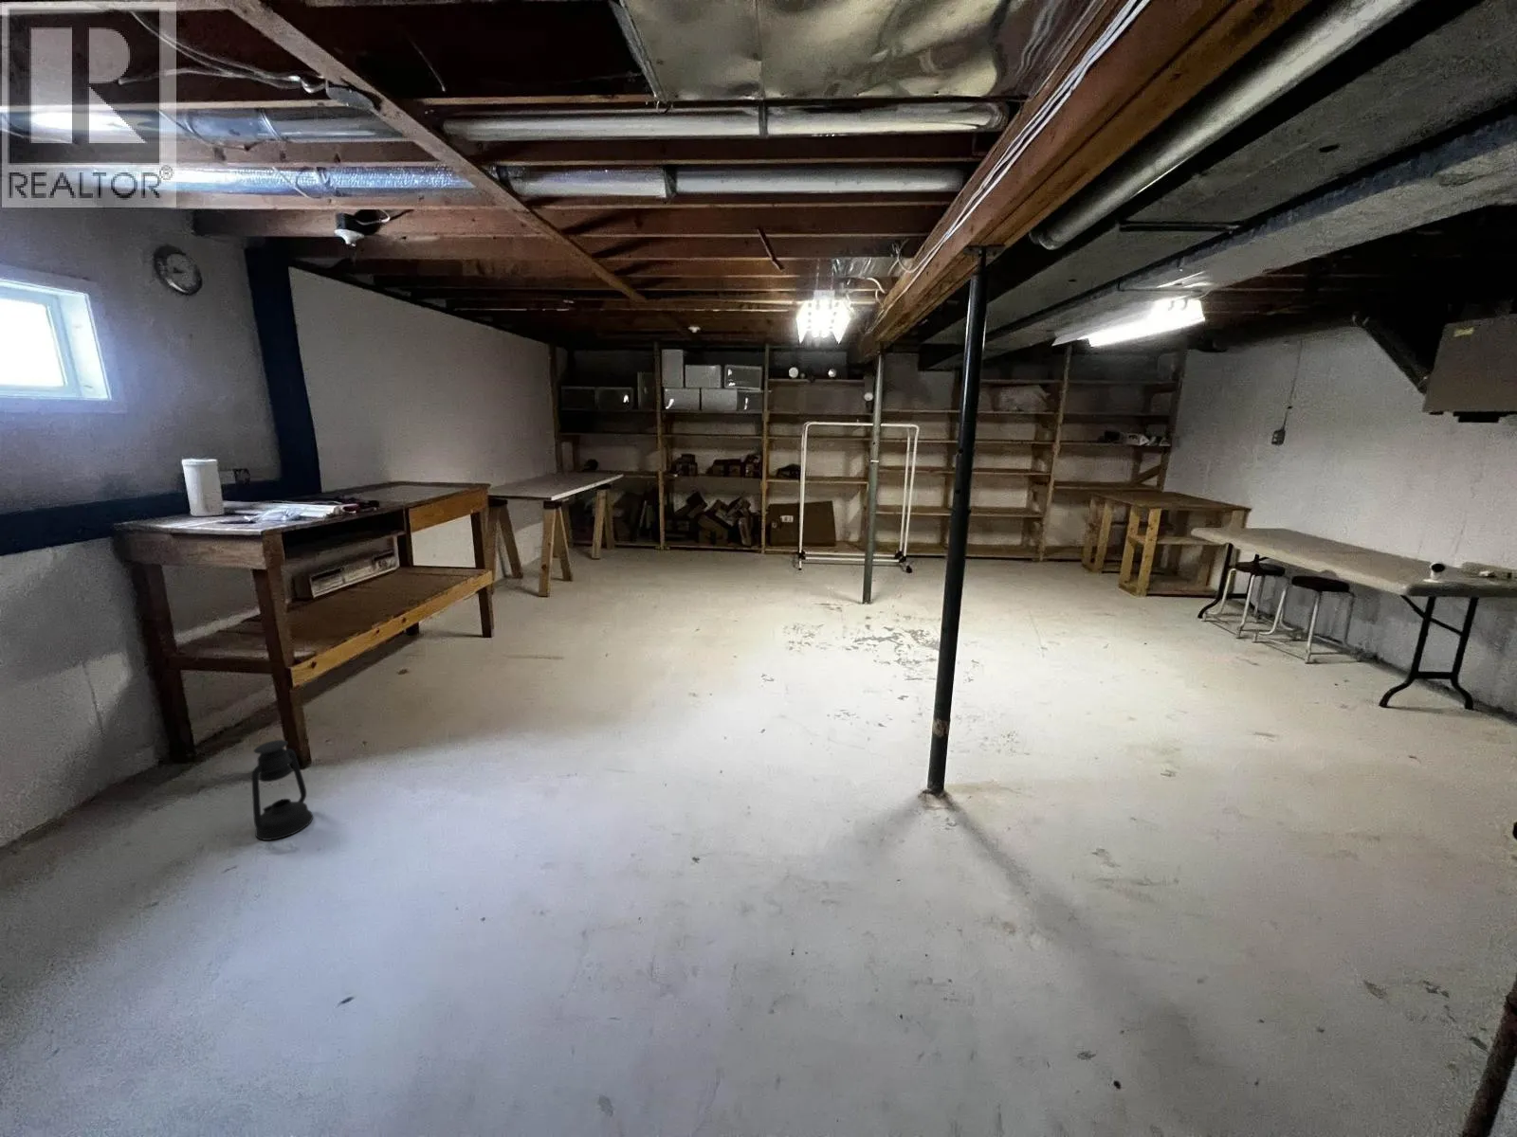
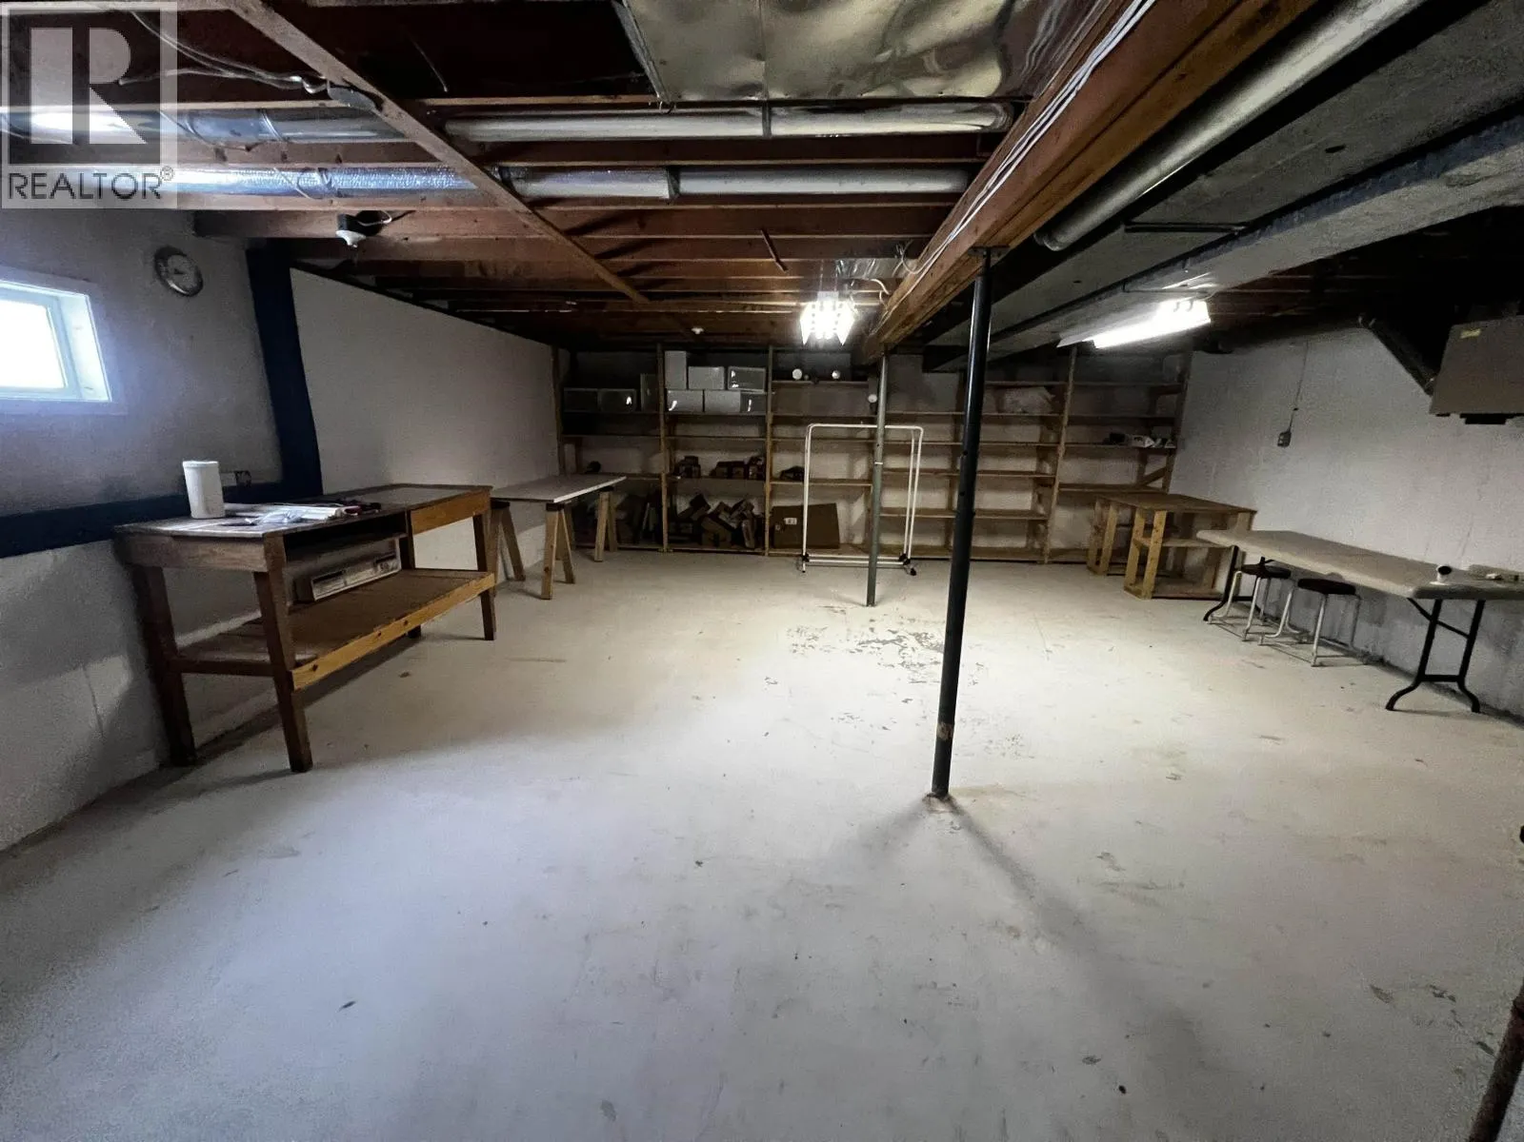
- lantern (276, 780)
